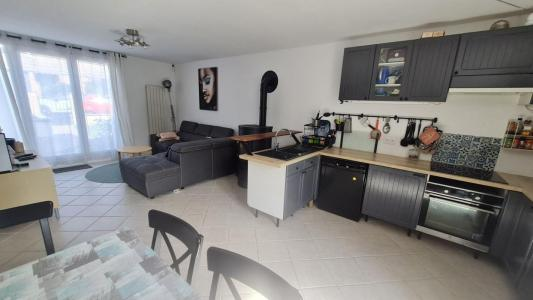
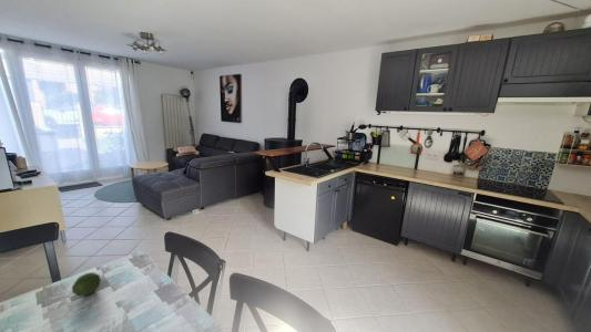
+ fruit (86, 283)
